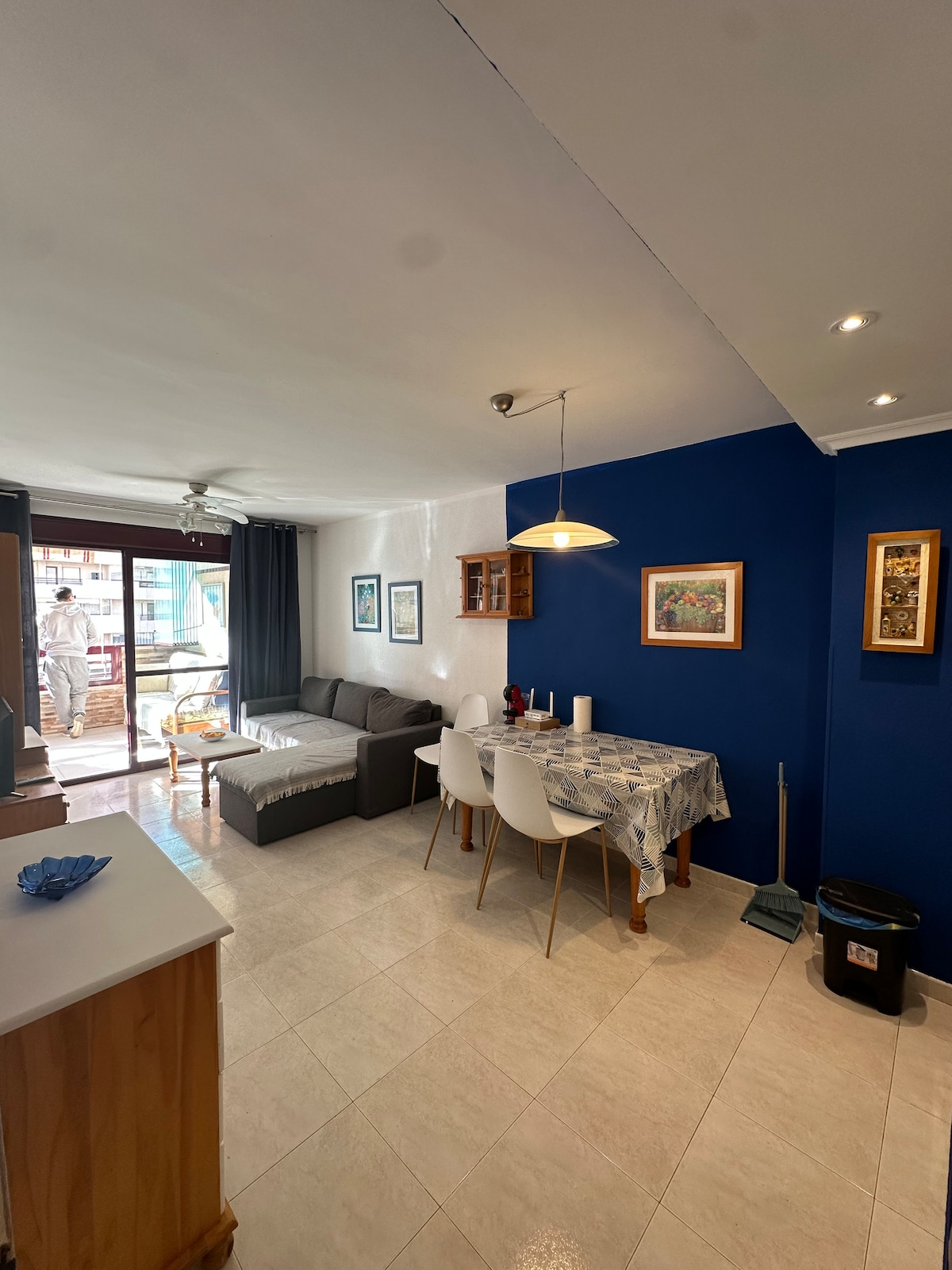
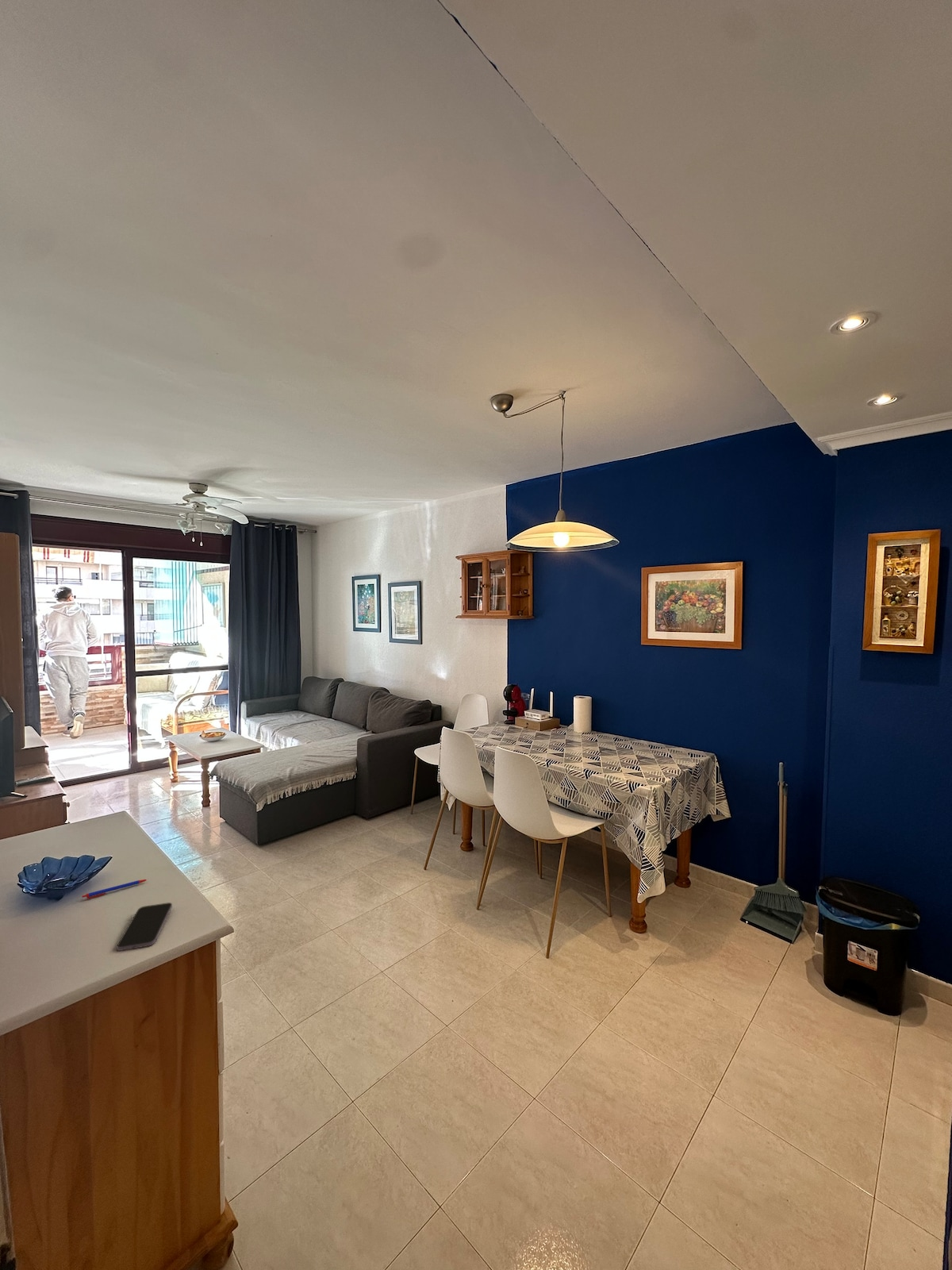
+ pen (116, 887)
+ smartphone (146, 925)
